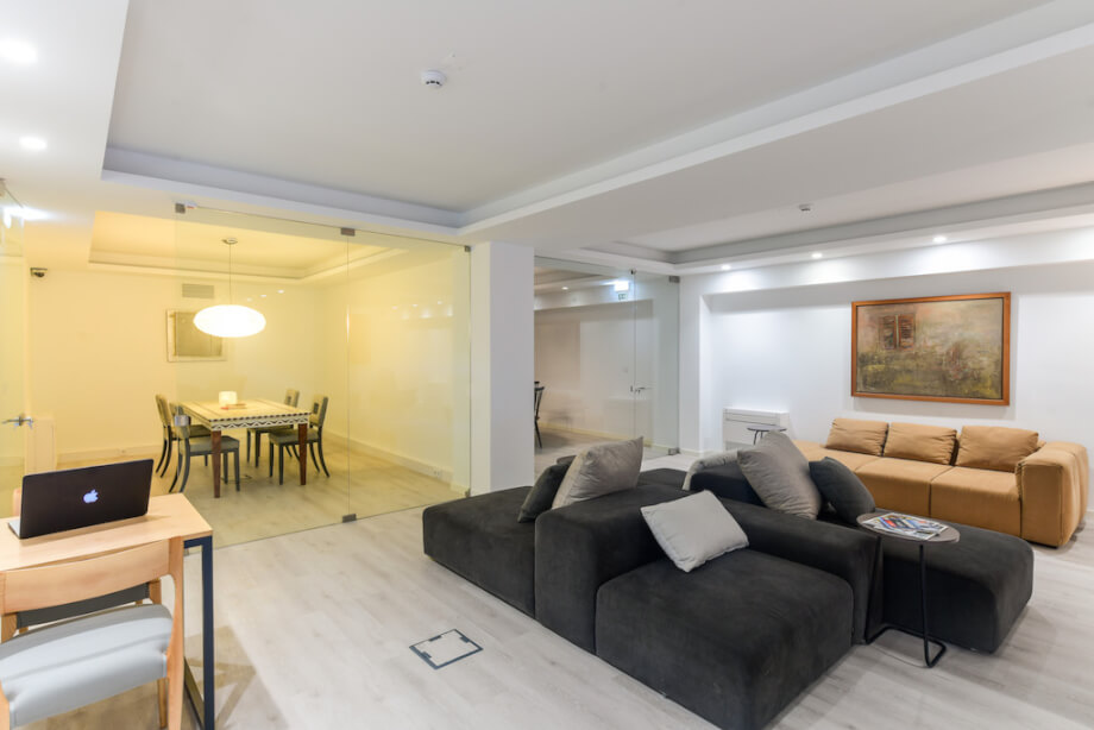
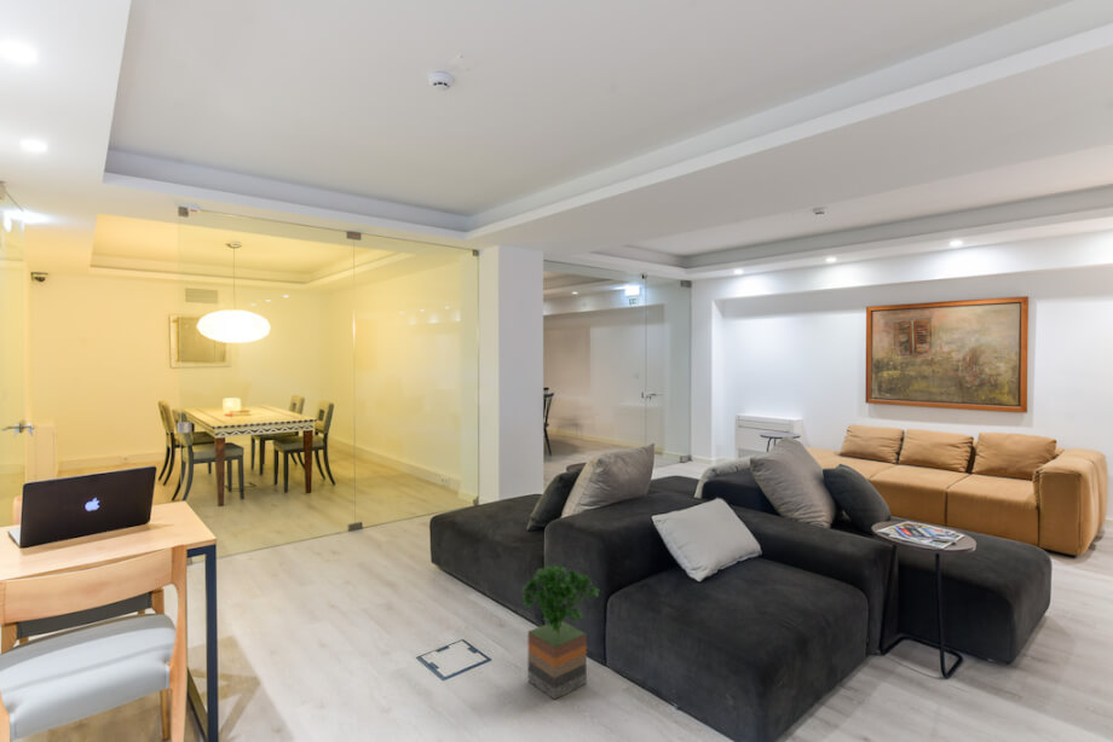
+ potted tree (558, 626)
